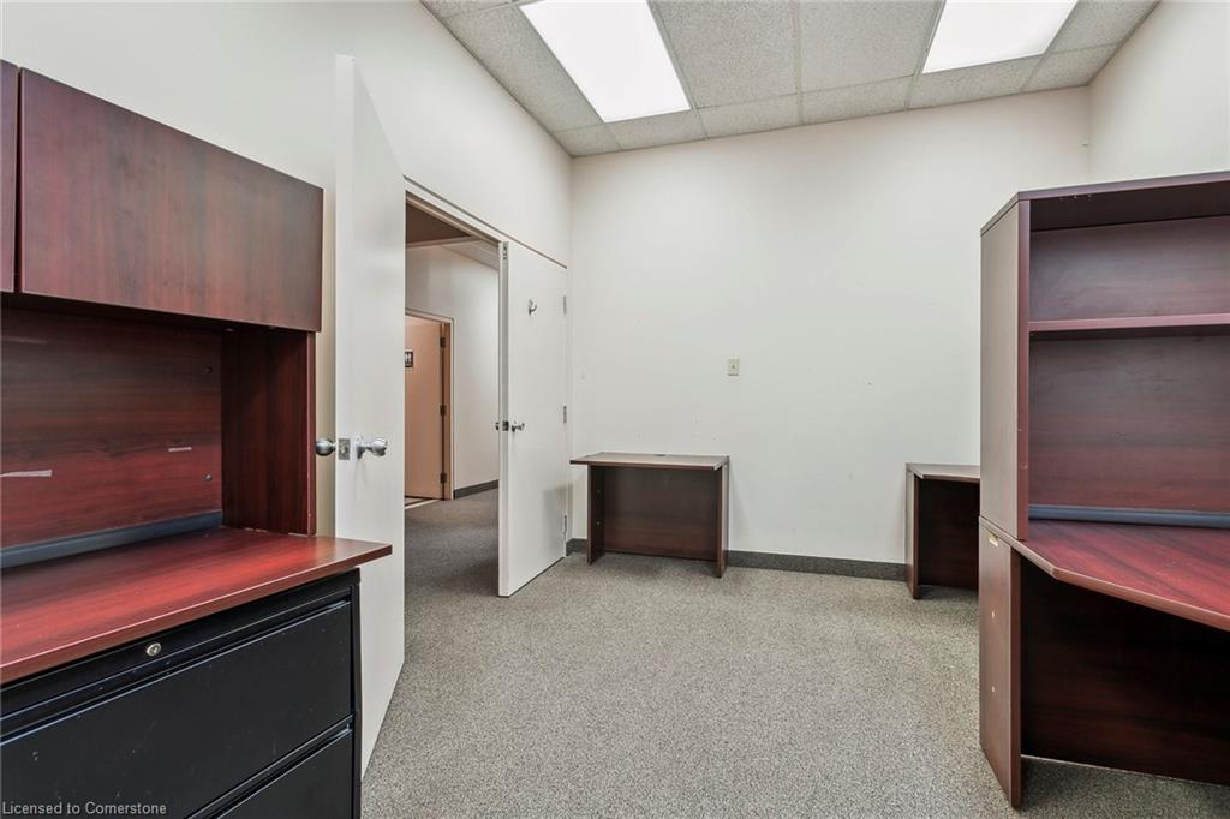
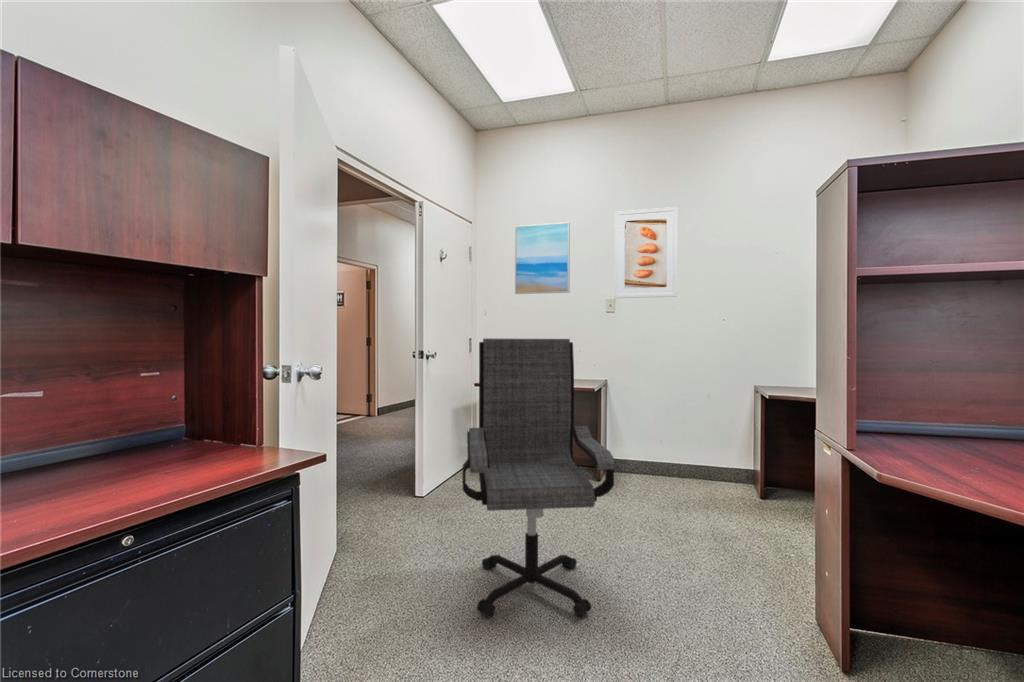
+ office chair (532, 465)
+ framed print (645, 253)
+ wall art (541, 258)
